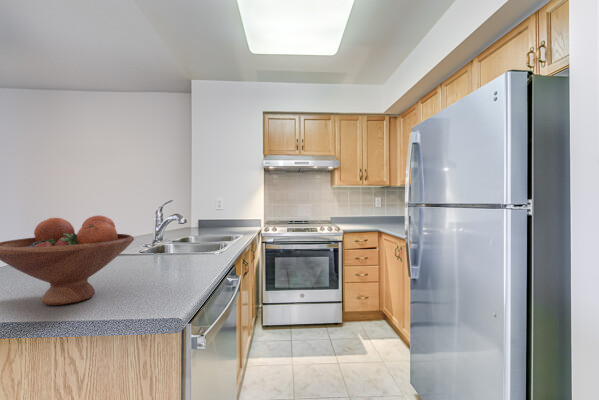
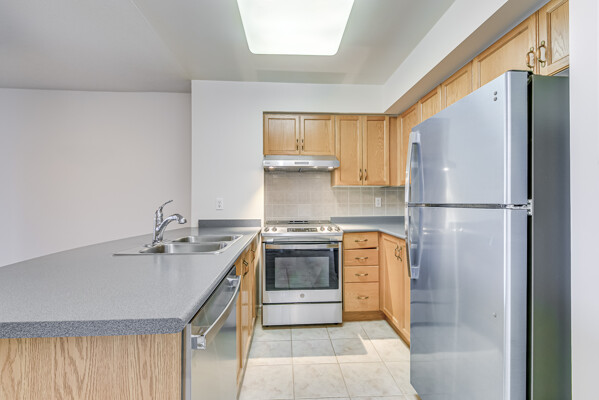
- fruit bowl (69, 258)
